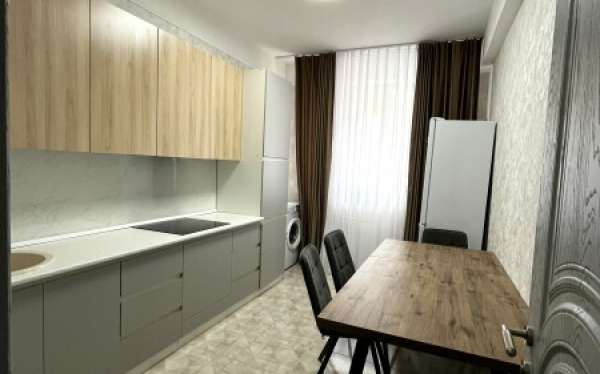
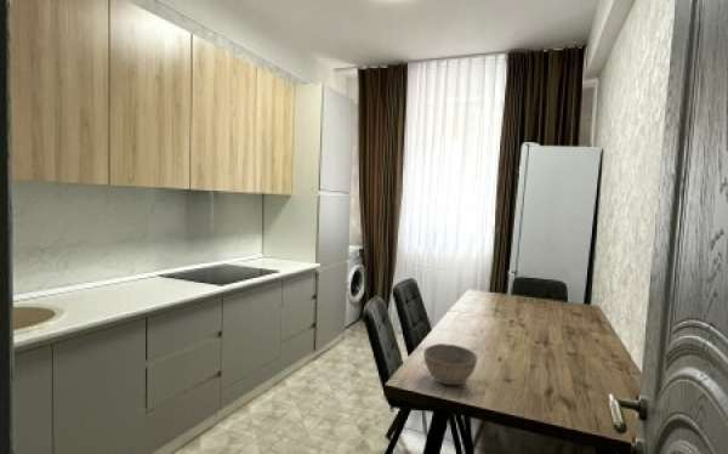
+ bowl (449, 367)
